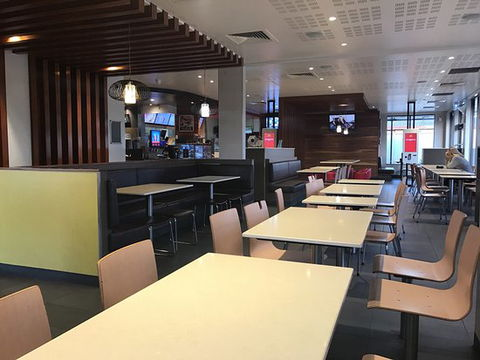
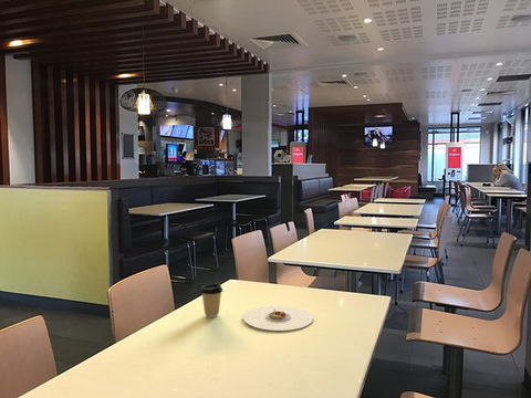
+ plate (278, 314)
+ coffee cup (211, 300)
